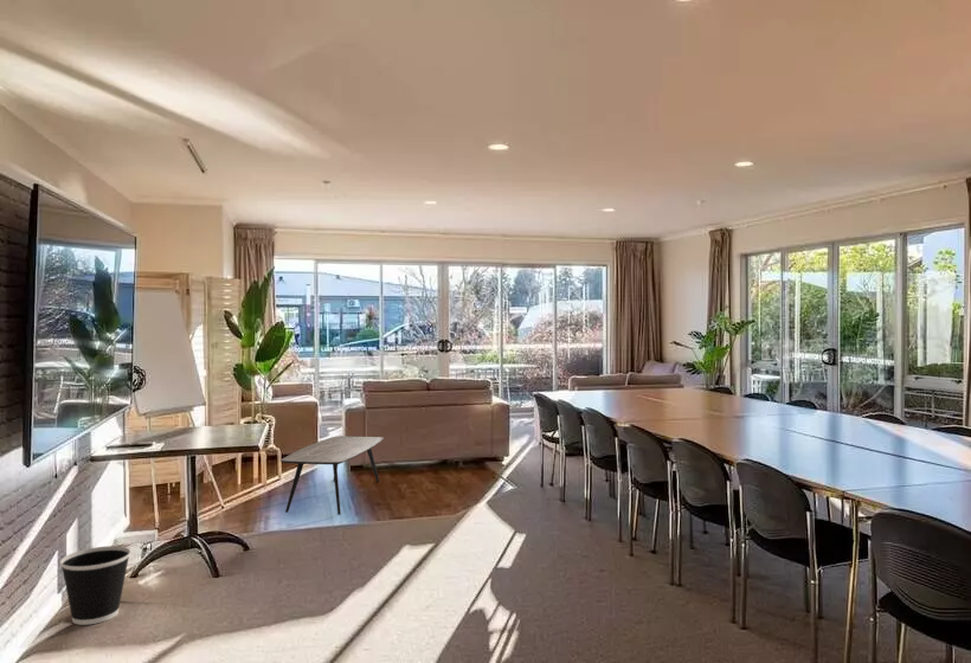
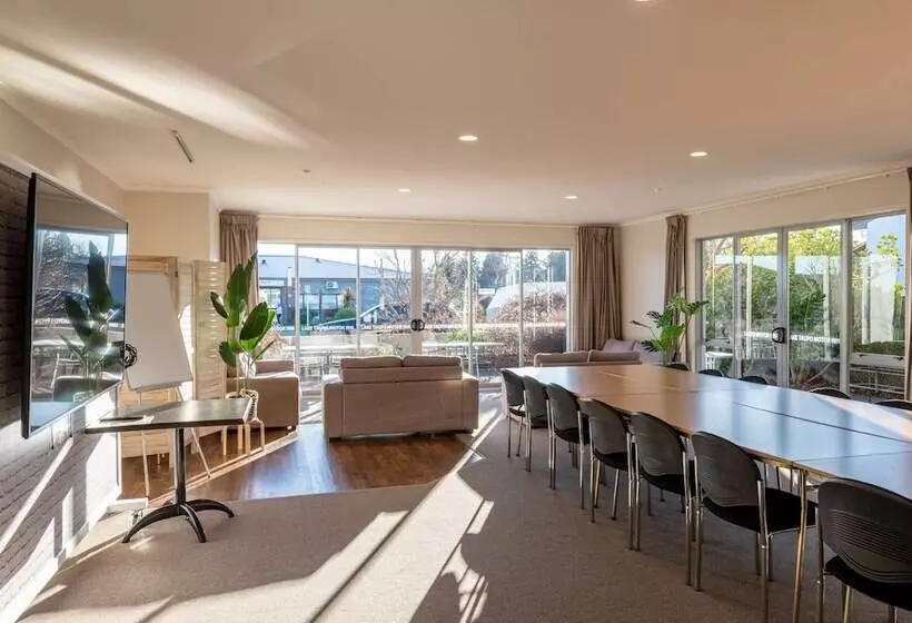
- wastebasket (96, 585)
- coffee table (336, 471)
